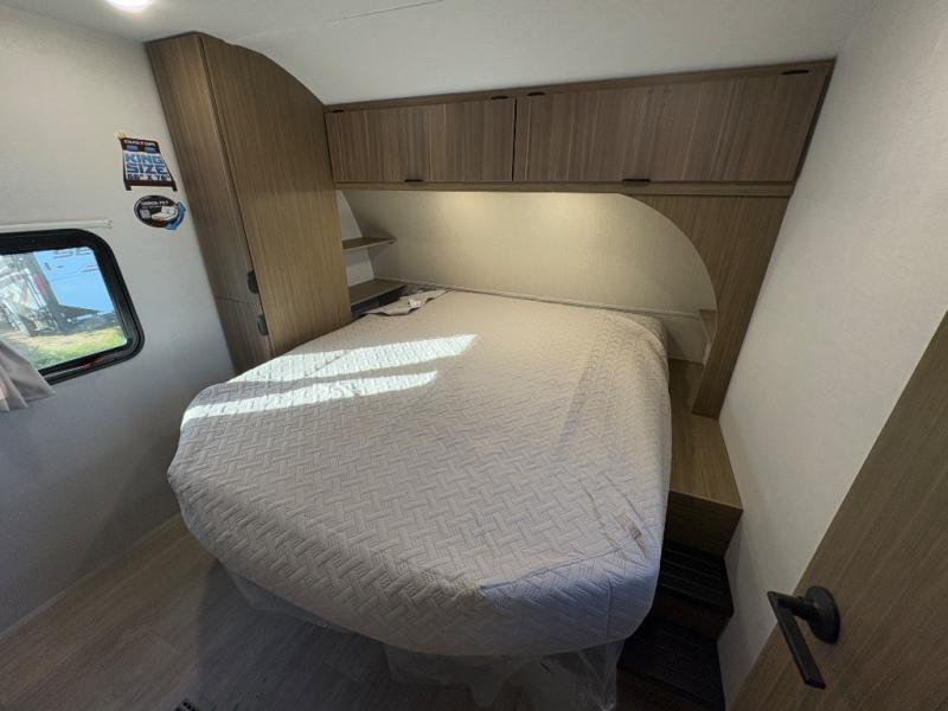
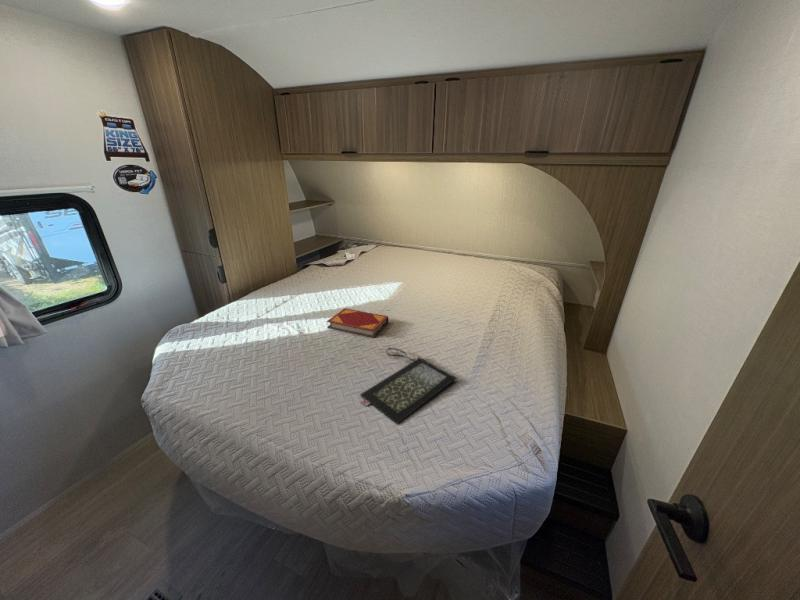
+ clutch bag (411, 382)
+ hardback book (358, 321)
